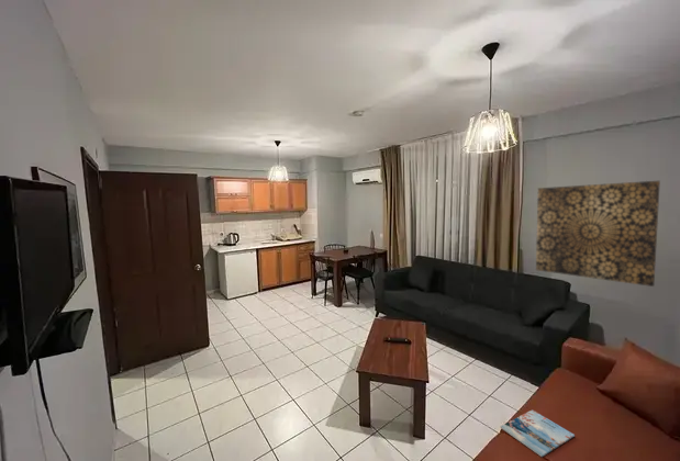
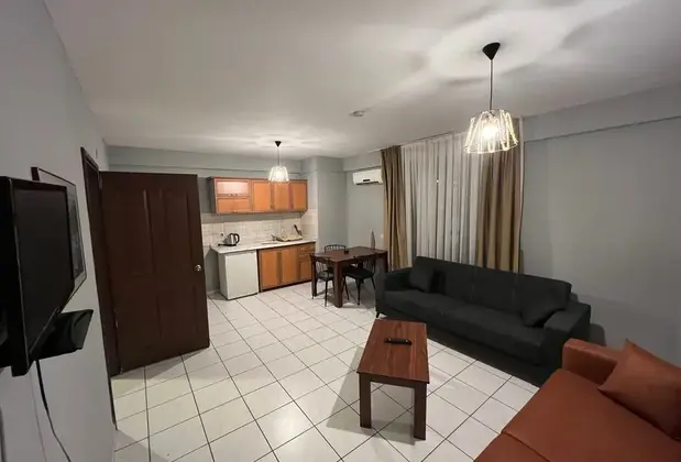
- magazine (536, 430)
- wall art (589, 231)
